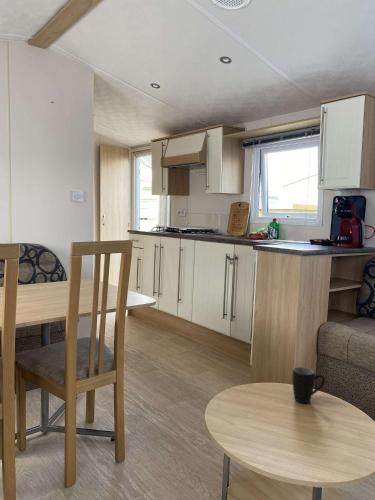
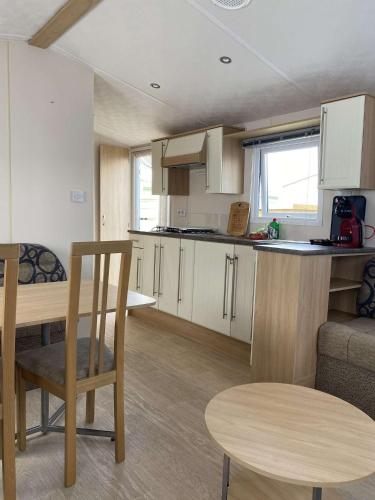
- mug (308, 385)
